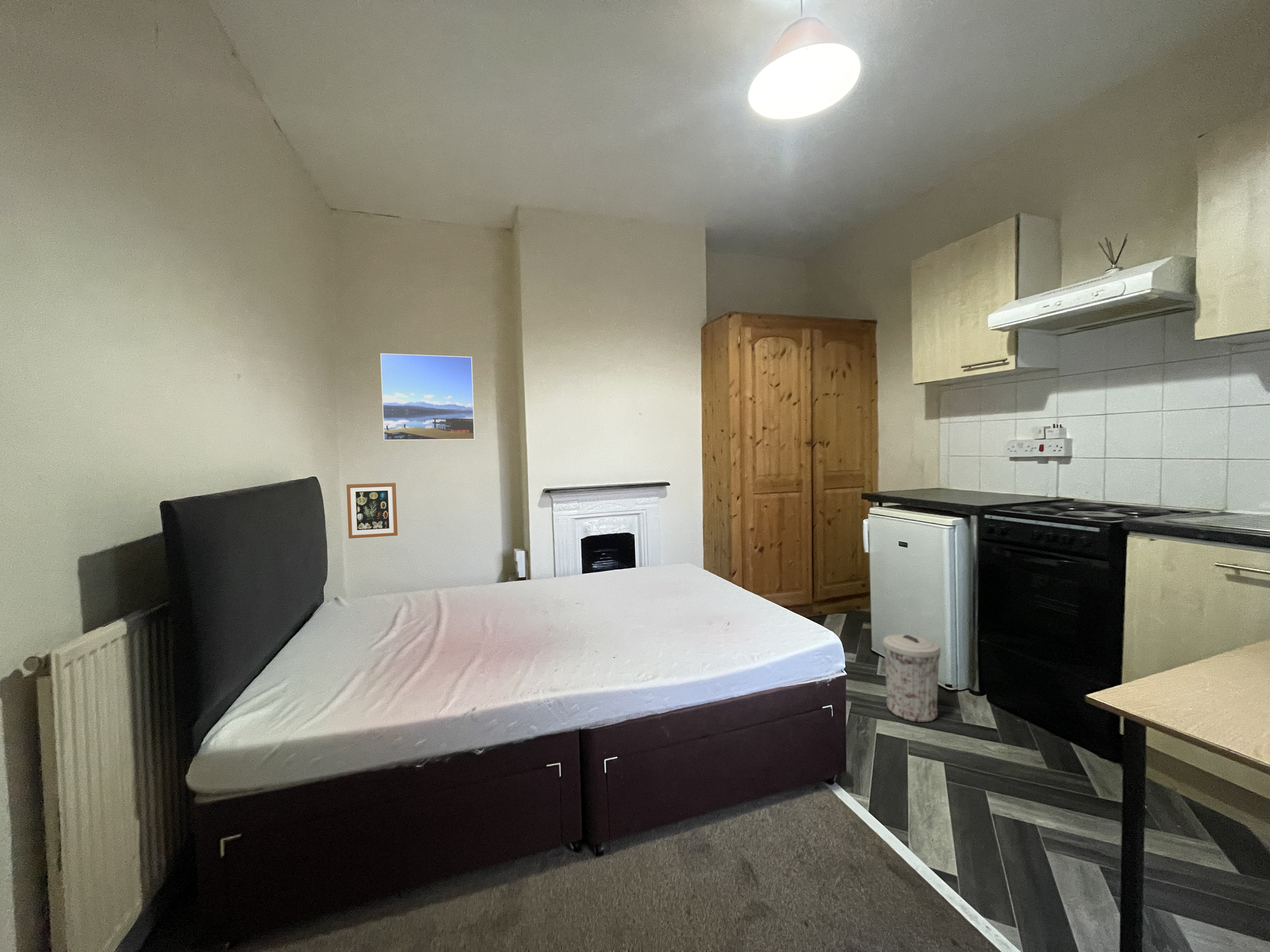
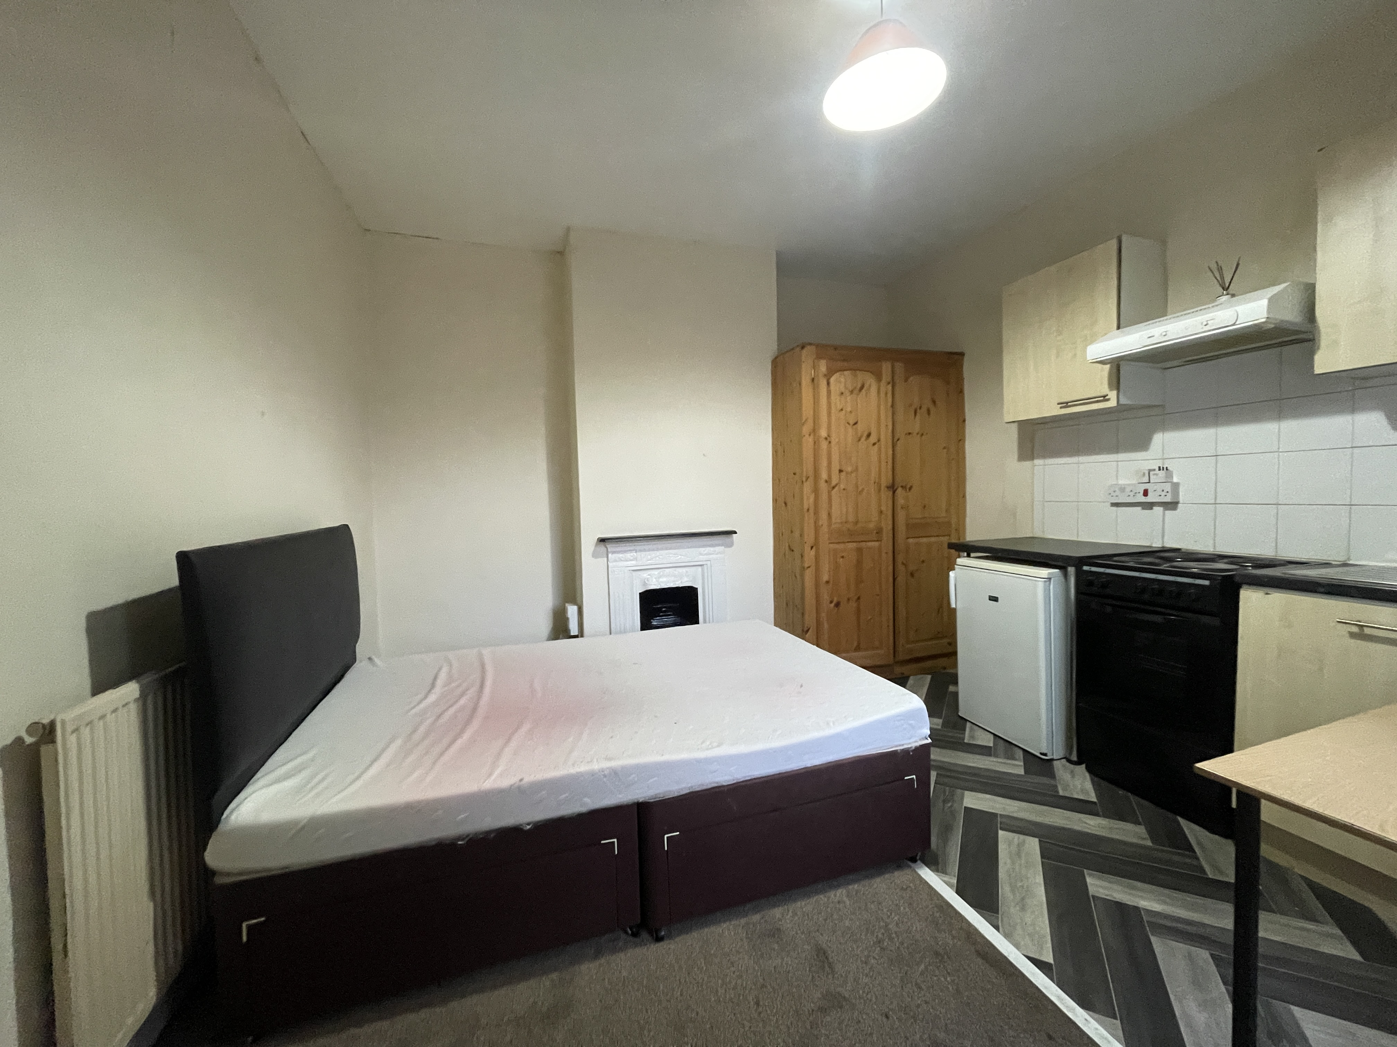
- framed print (429, 398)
- trash can (911, 674)
- wall art (372, 510)
